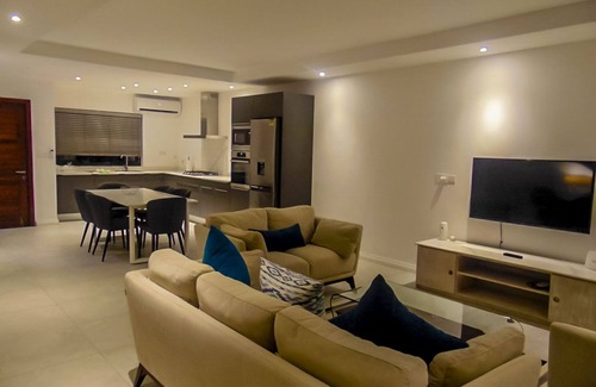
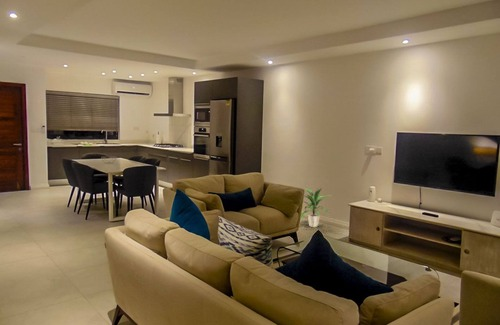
+ indoor plant (312, 206)
